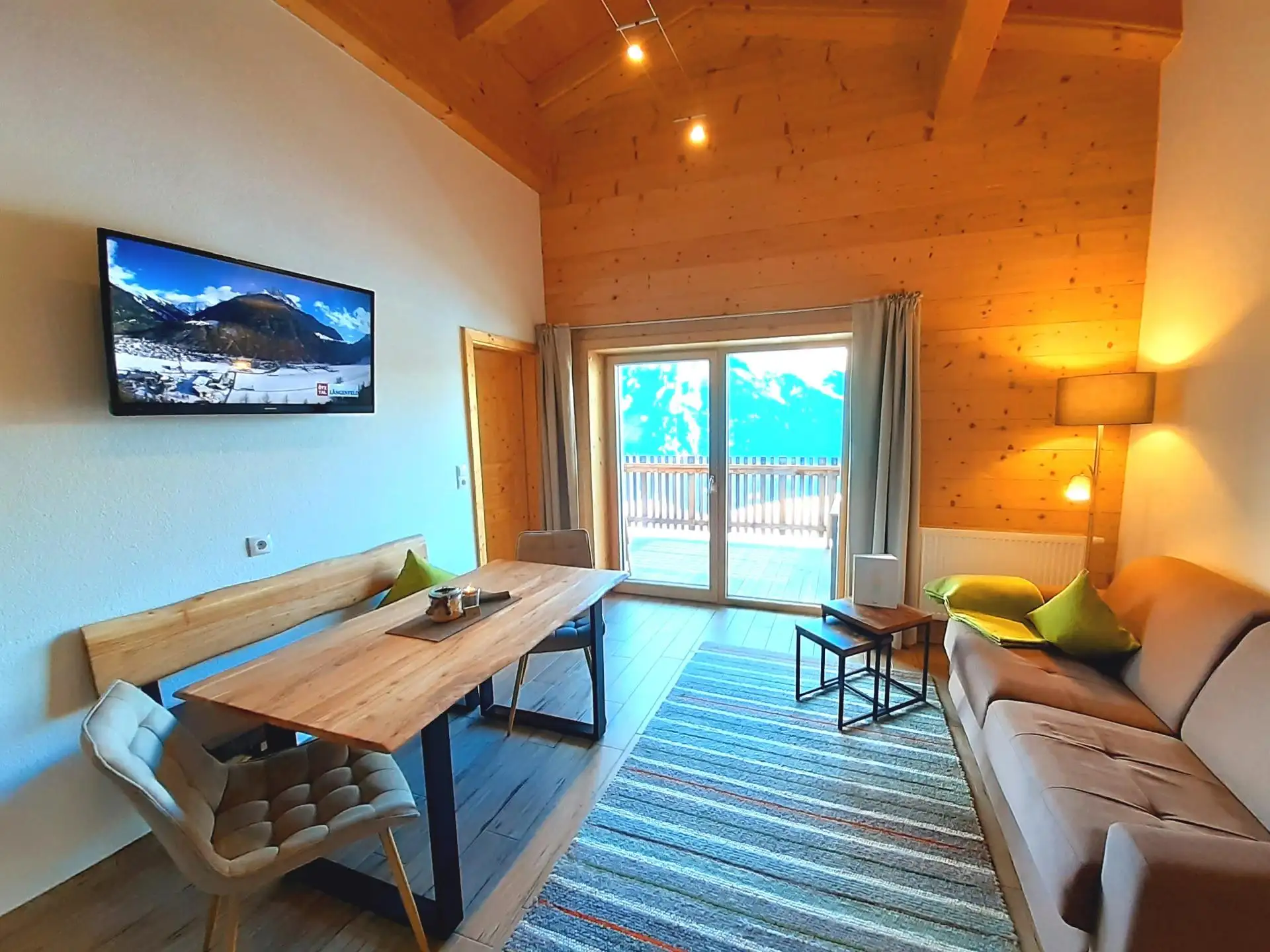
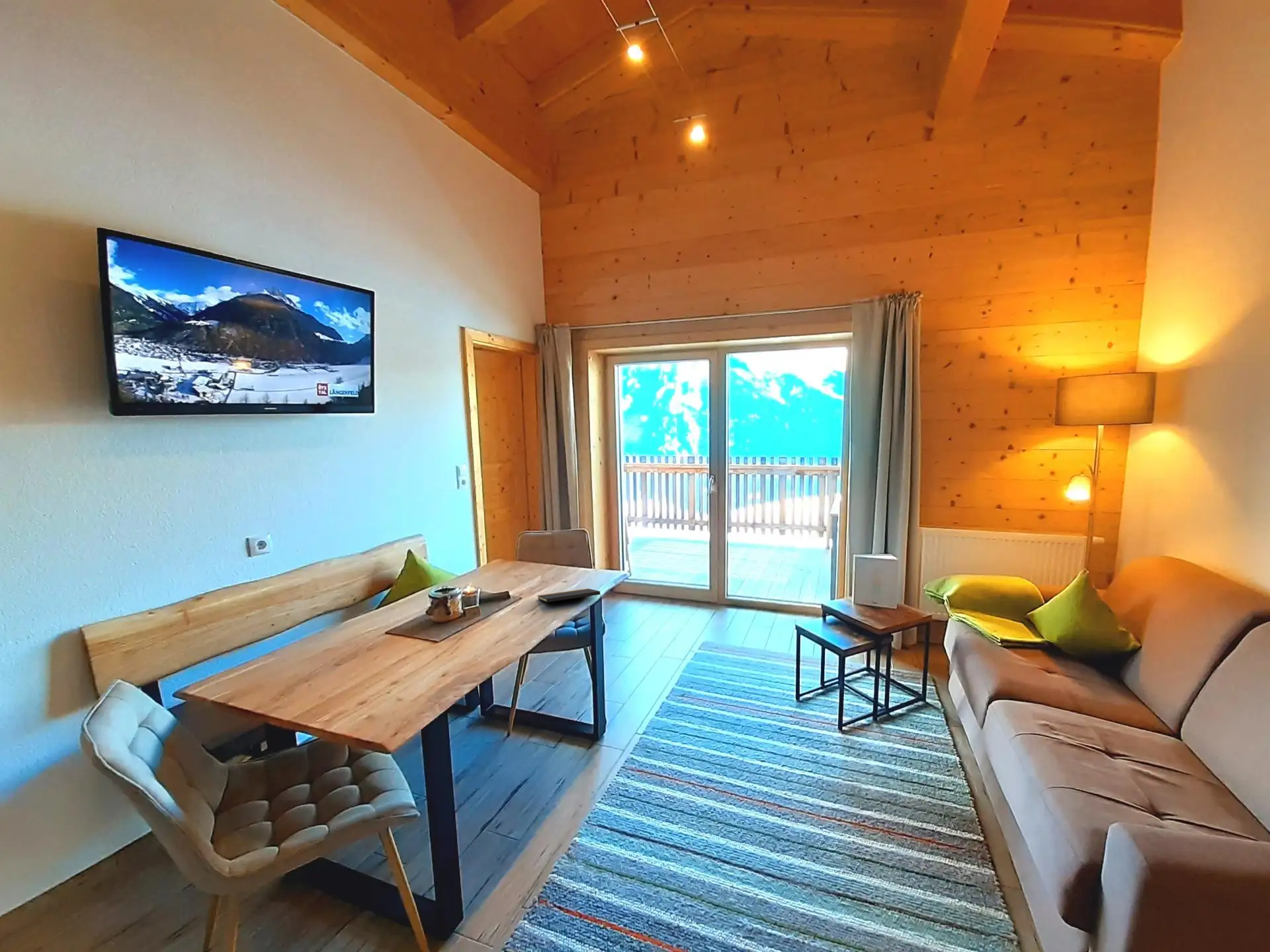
+ notepad (568, 595)
